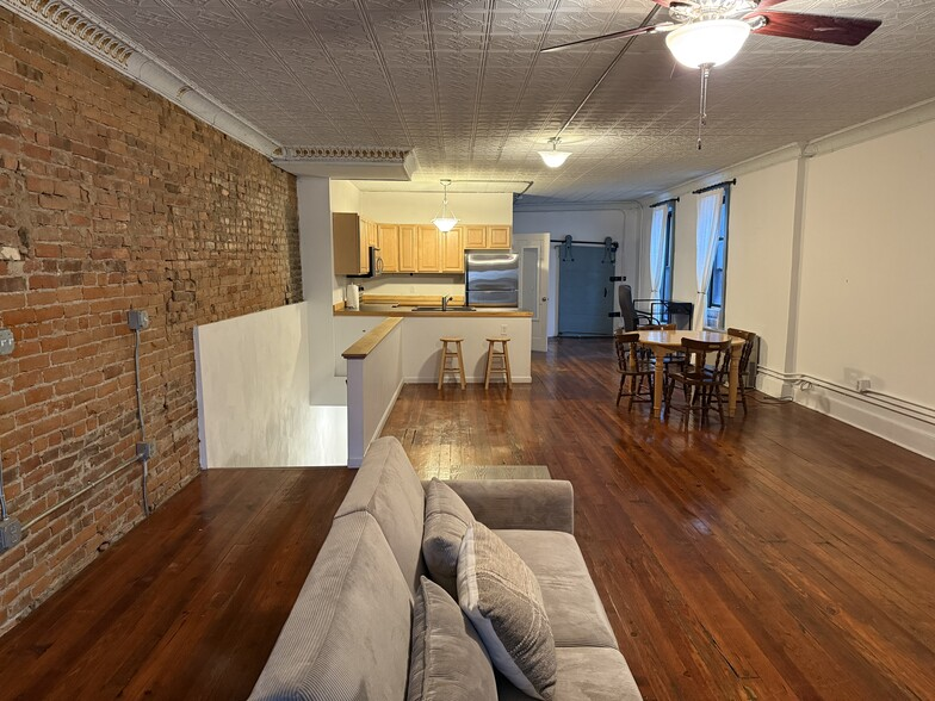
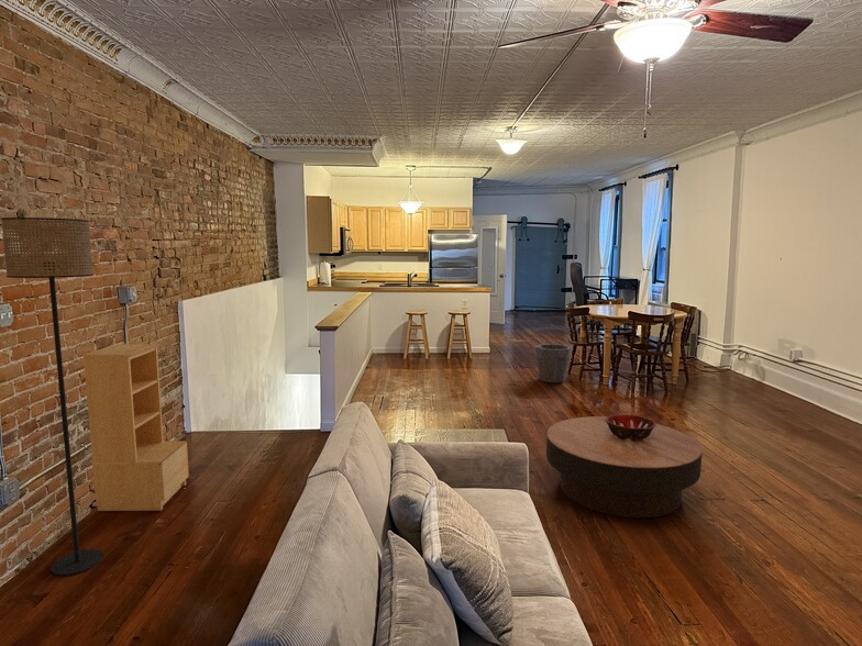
+ coffee table (619, 464)
+ floor lamp (63, 398)
+ waste bin (553, 363)
+ bookshelf (140, 424)
+ decorative bowl (630, 427)
